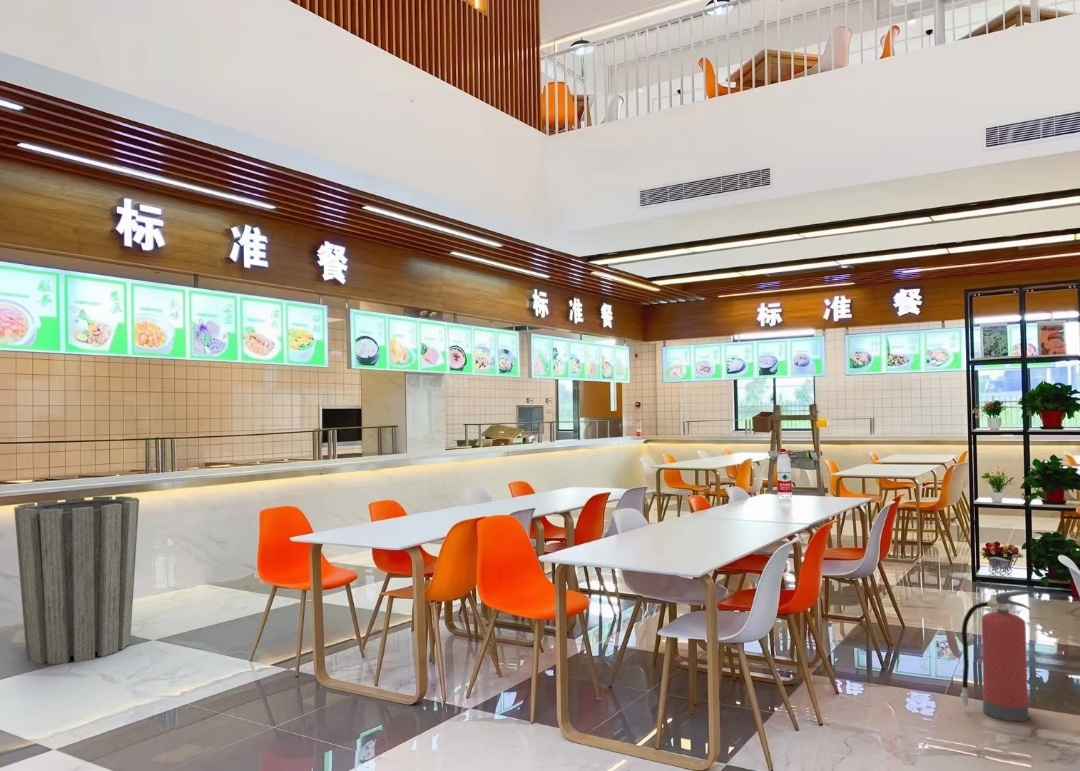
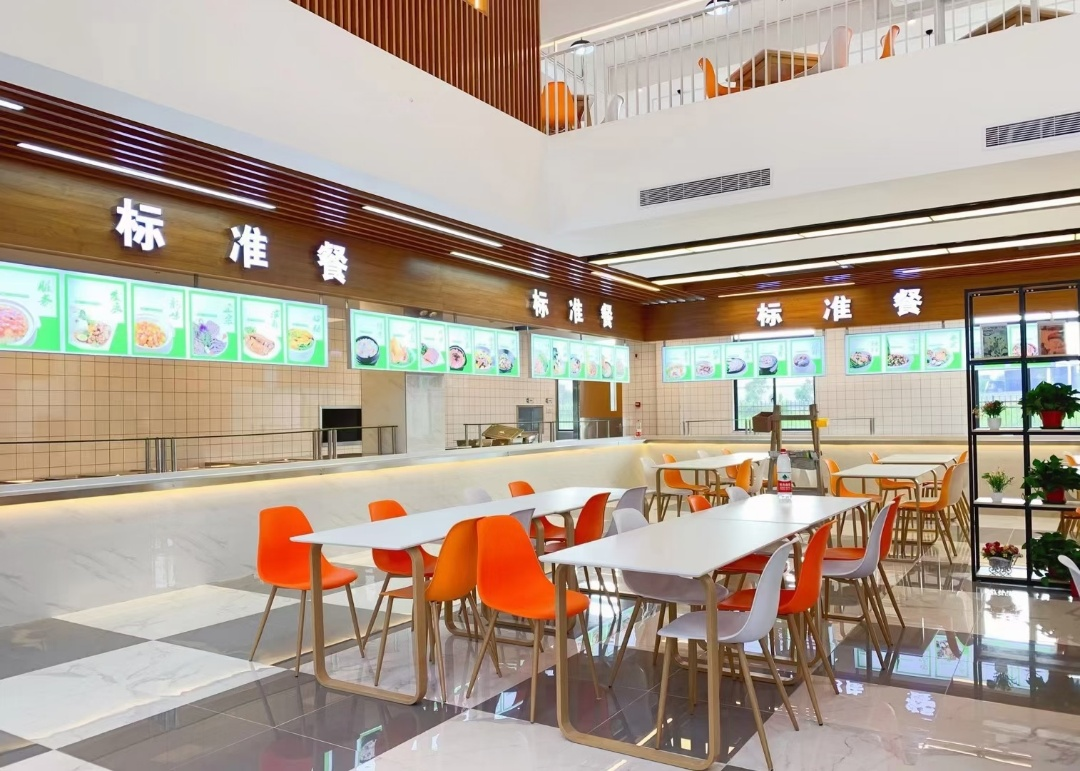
- fire extinguisher (994, 650)
- trash can (79, 575)
